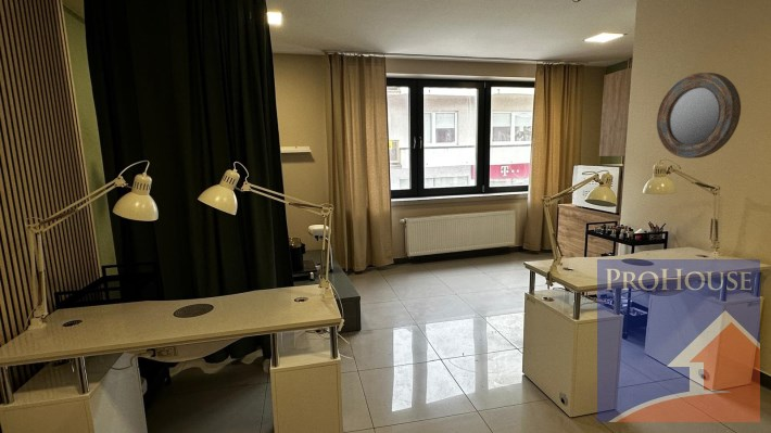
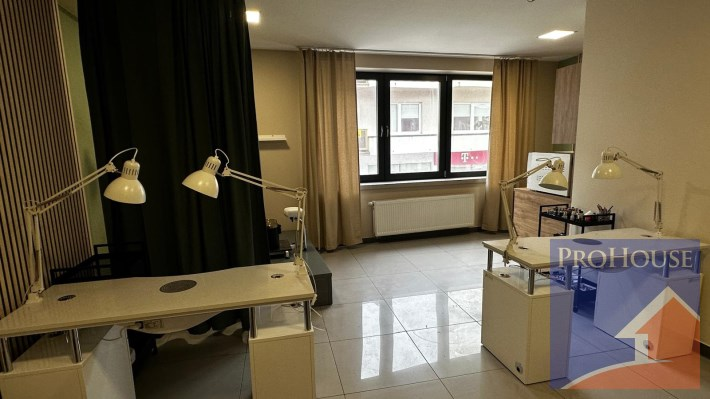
- home mirror (694, 116)
